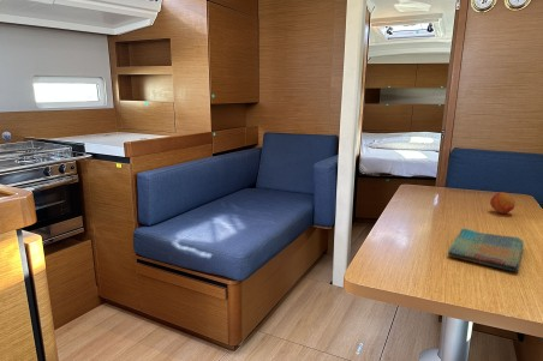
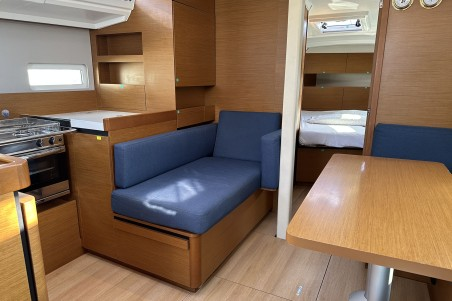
- dish towel (487, 247)
- fruit (502, 201)
